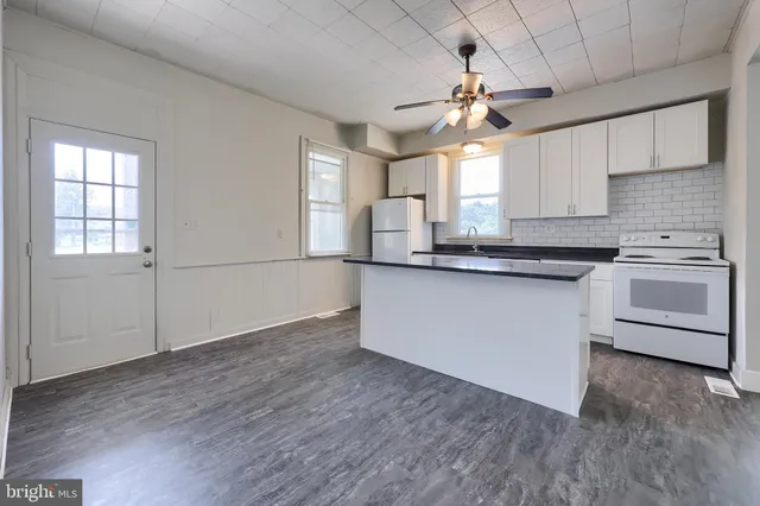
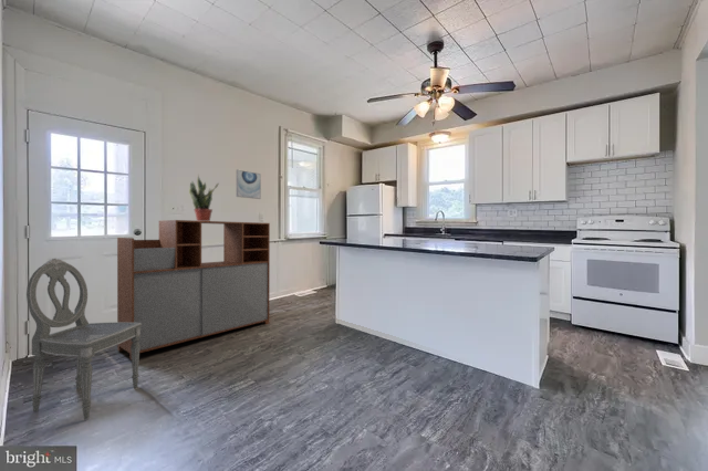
+ dining chair (85, 329)
+ wall art (249, 185)
+ potted plant (206, 198)
+ storage cabinet (202, 278)
